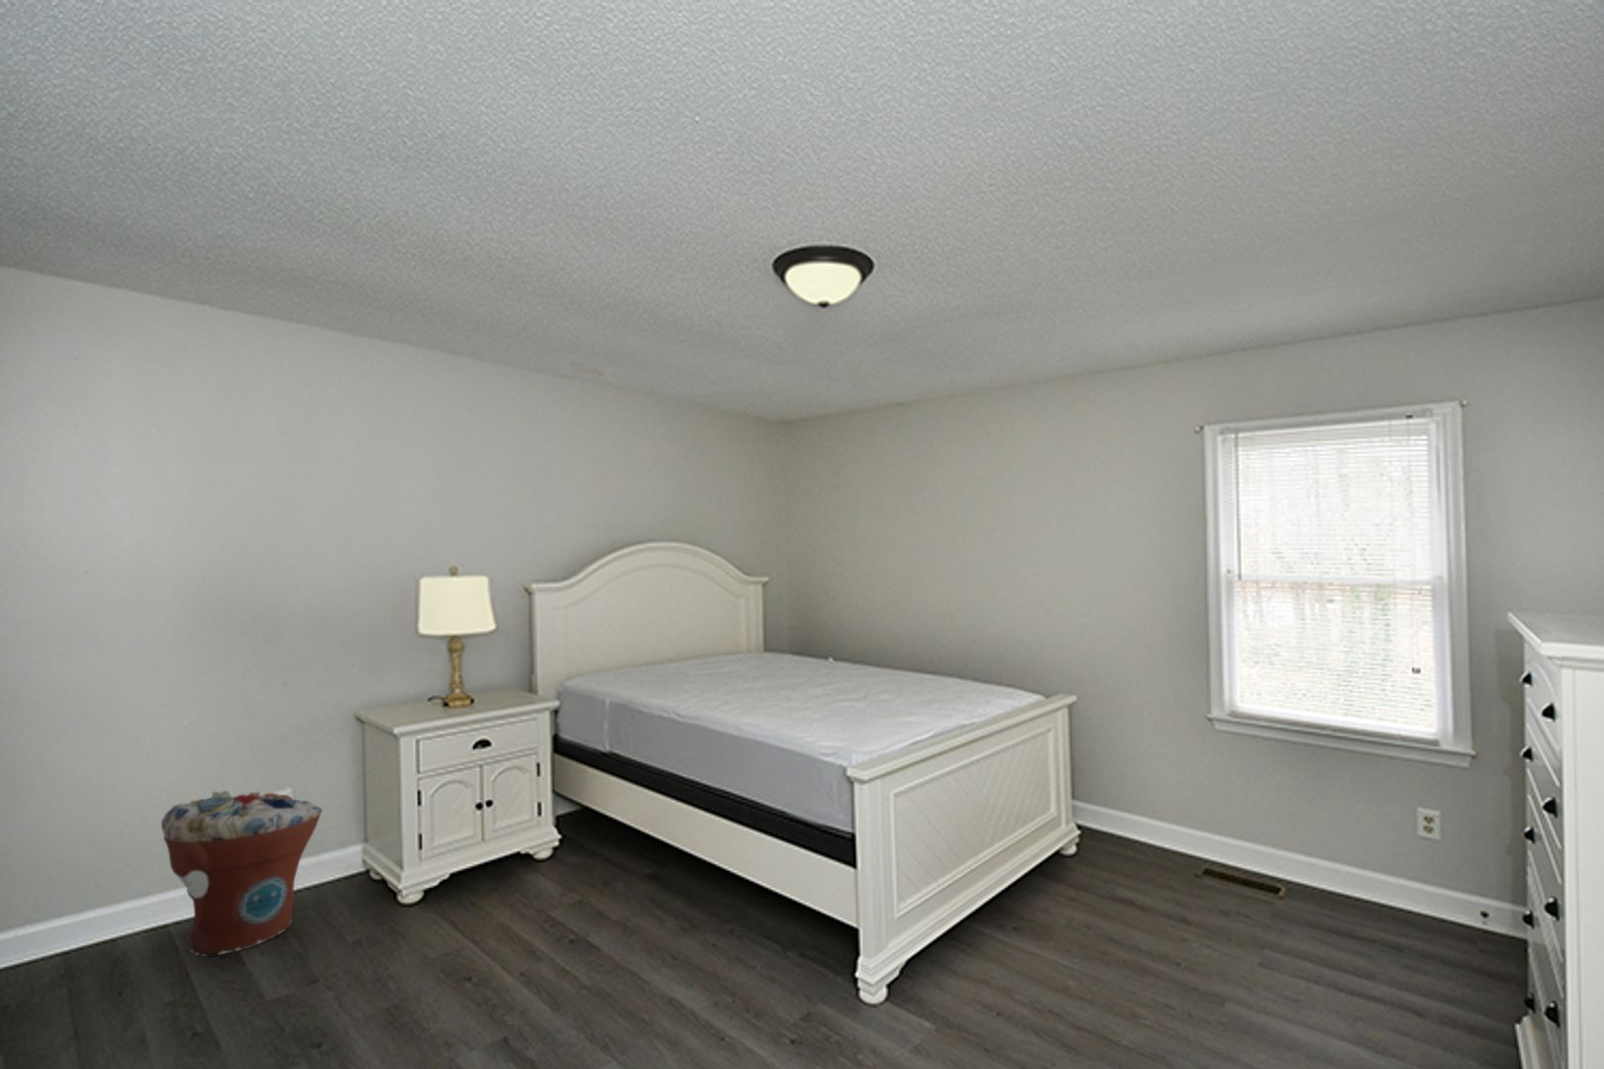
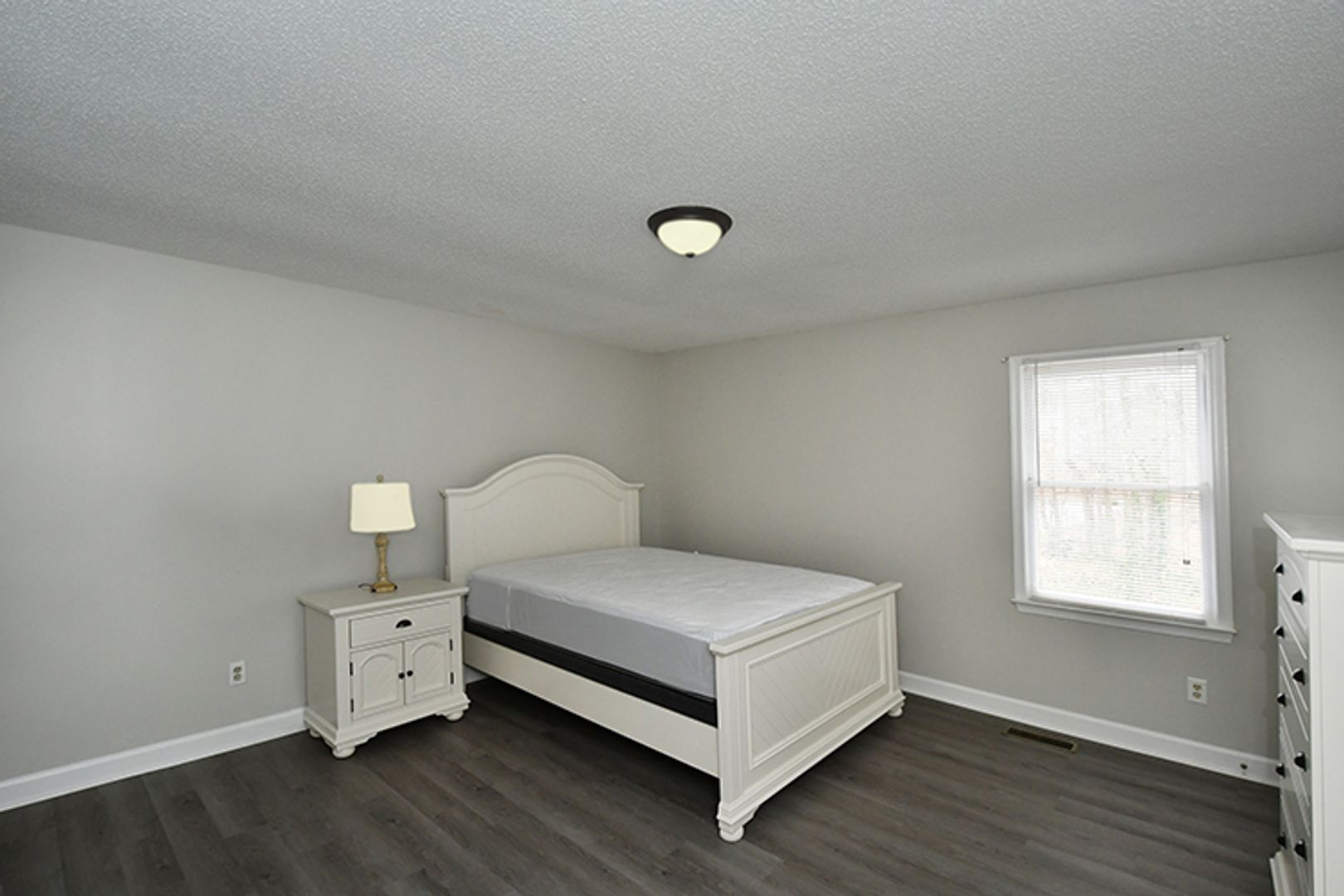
- flower pot (245, 858)
